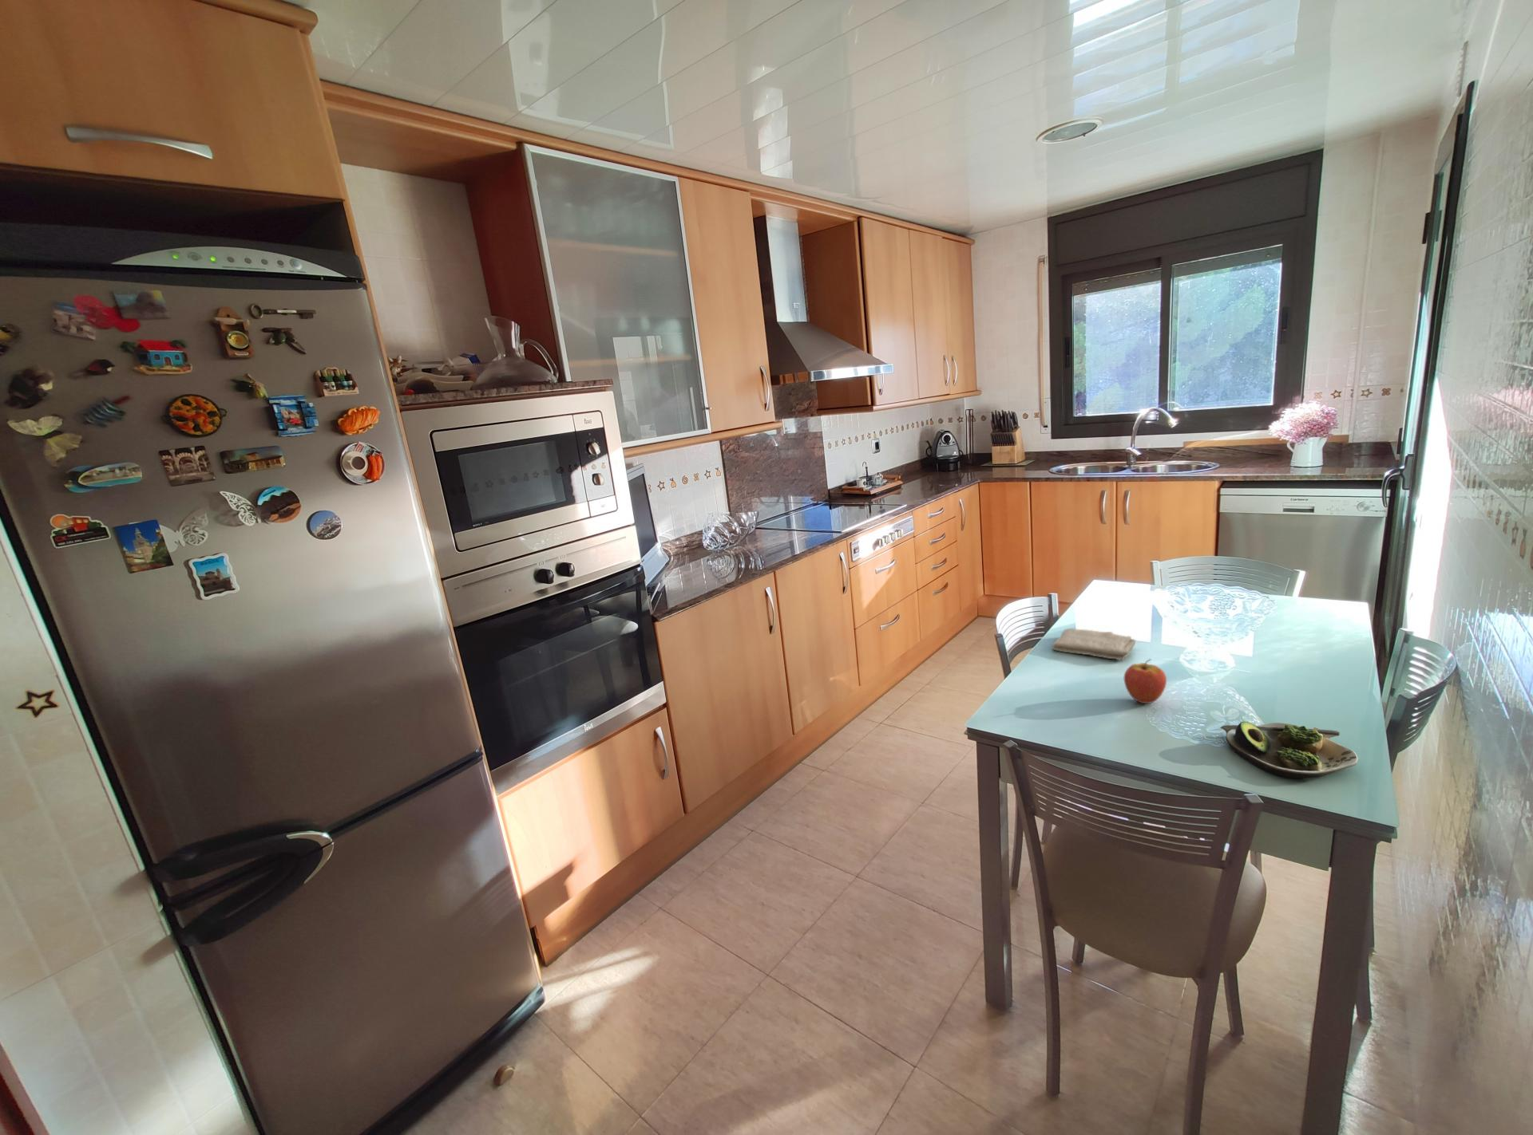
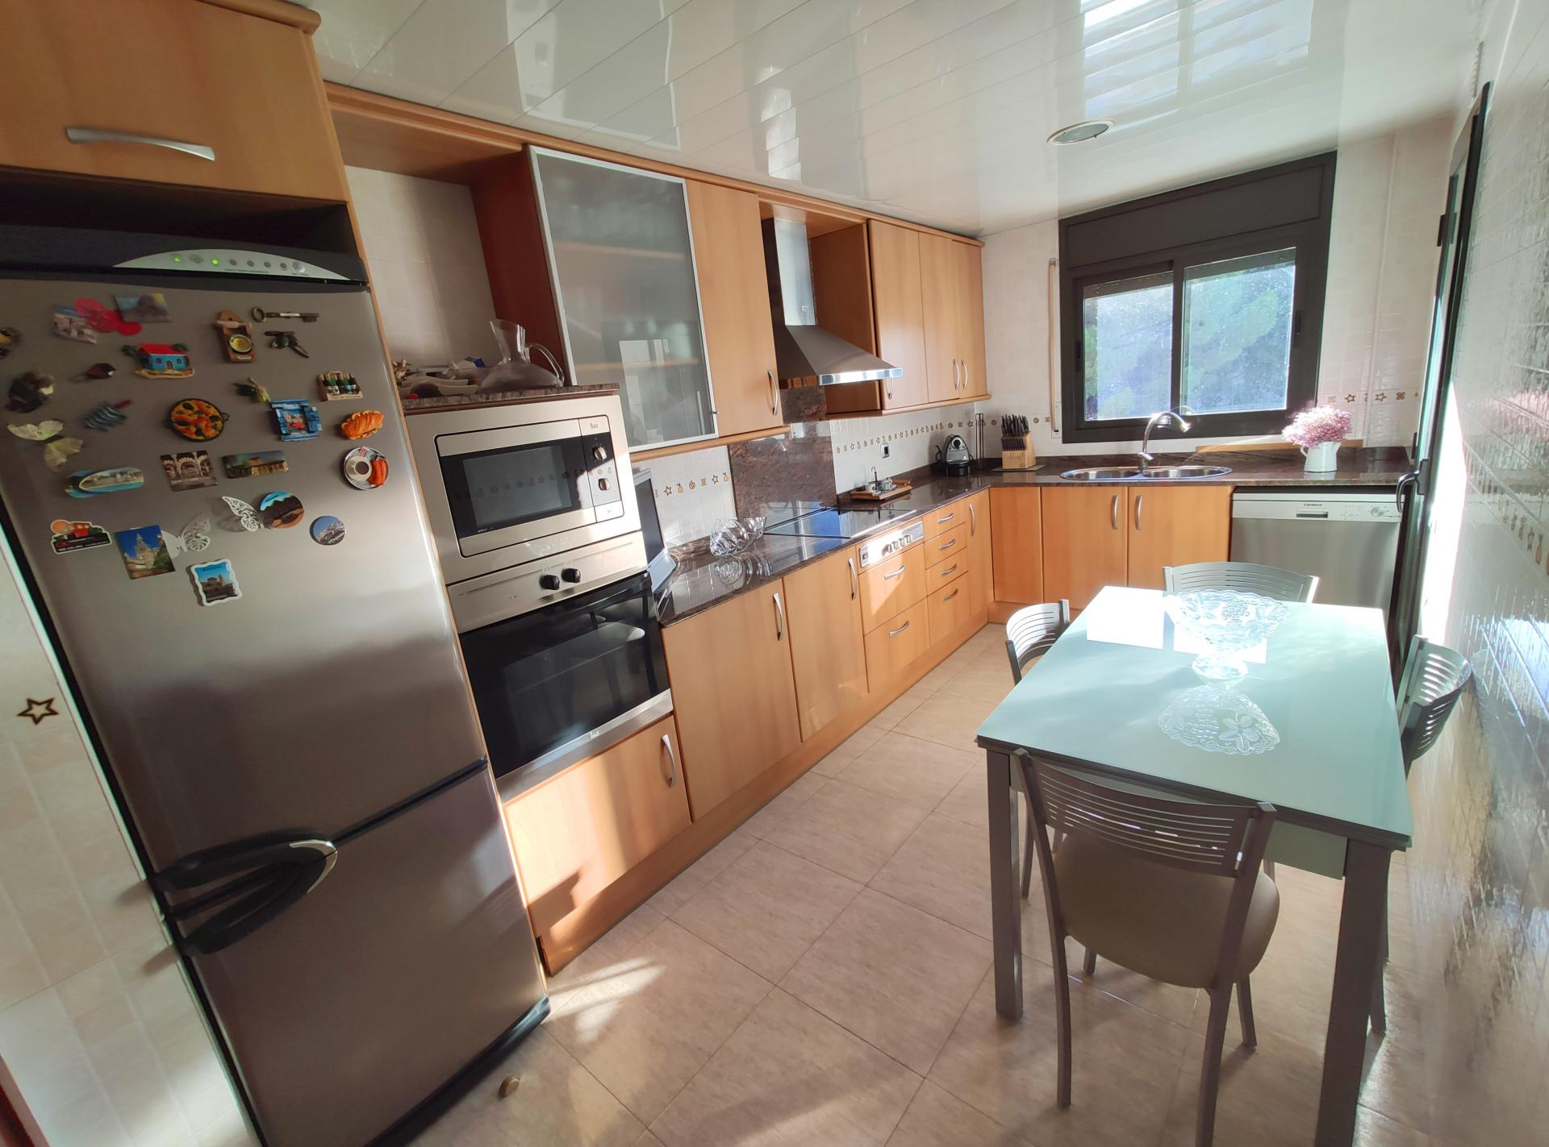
- washcloth (1093, 643)
- salad plate (1285, 742)
- fruit (1144, 680)
